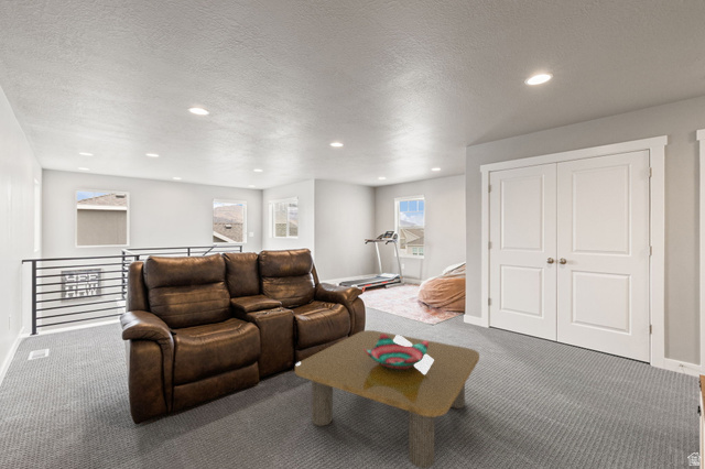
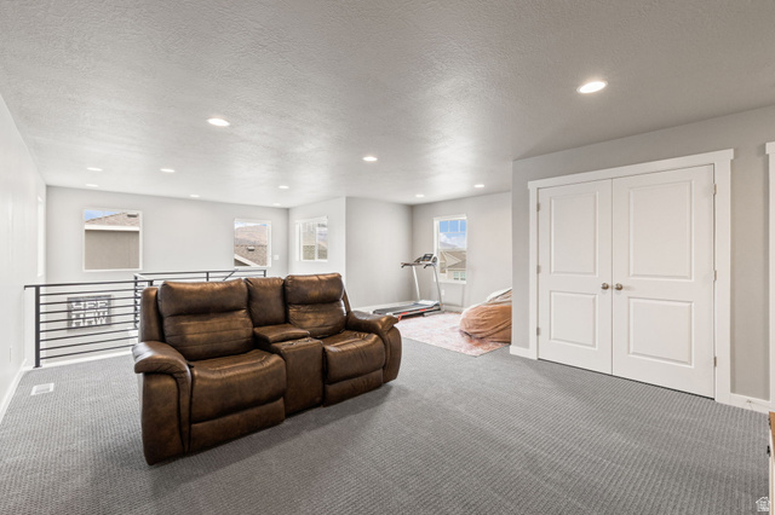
- decorative bowl (397, 353)
- coffee table (391, 384)
